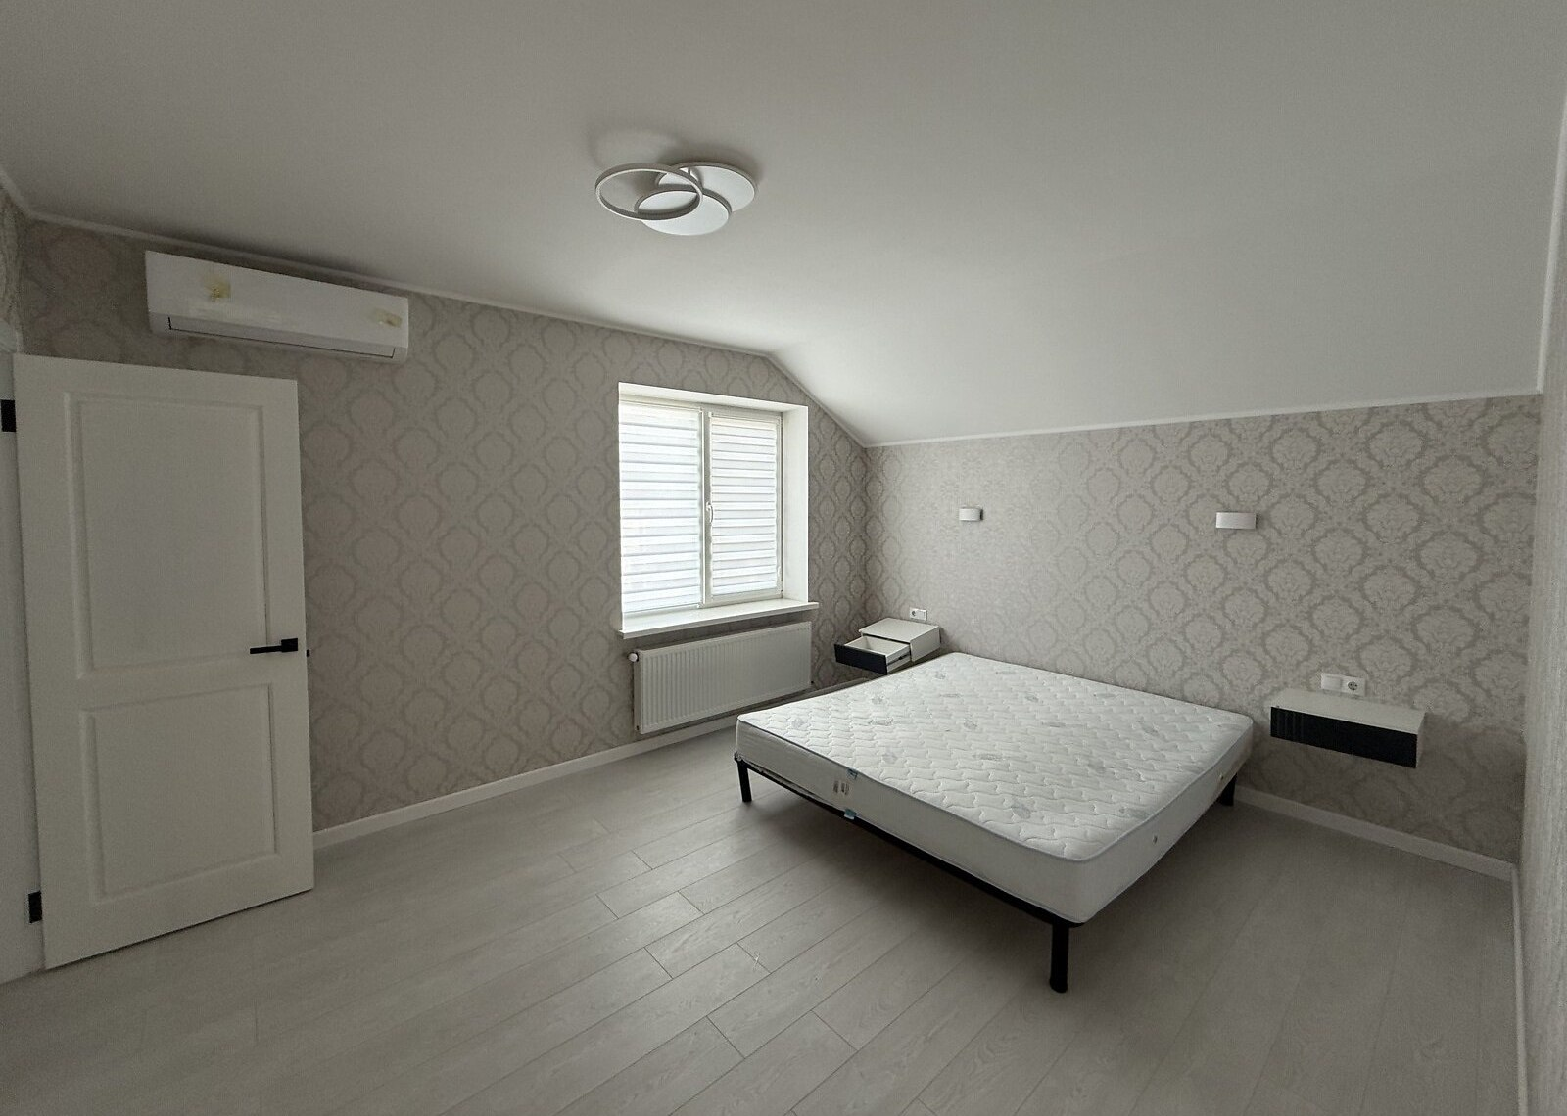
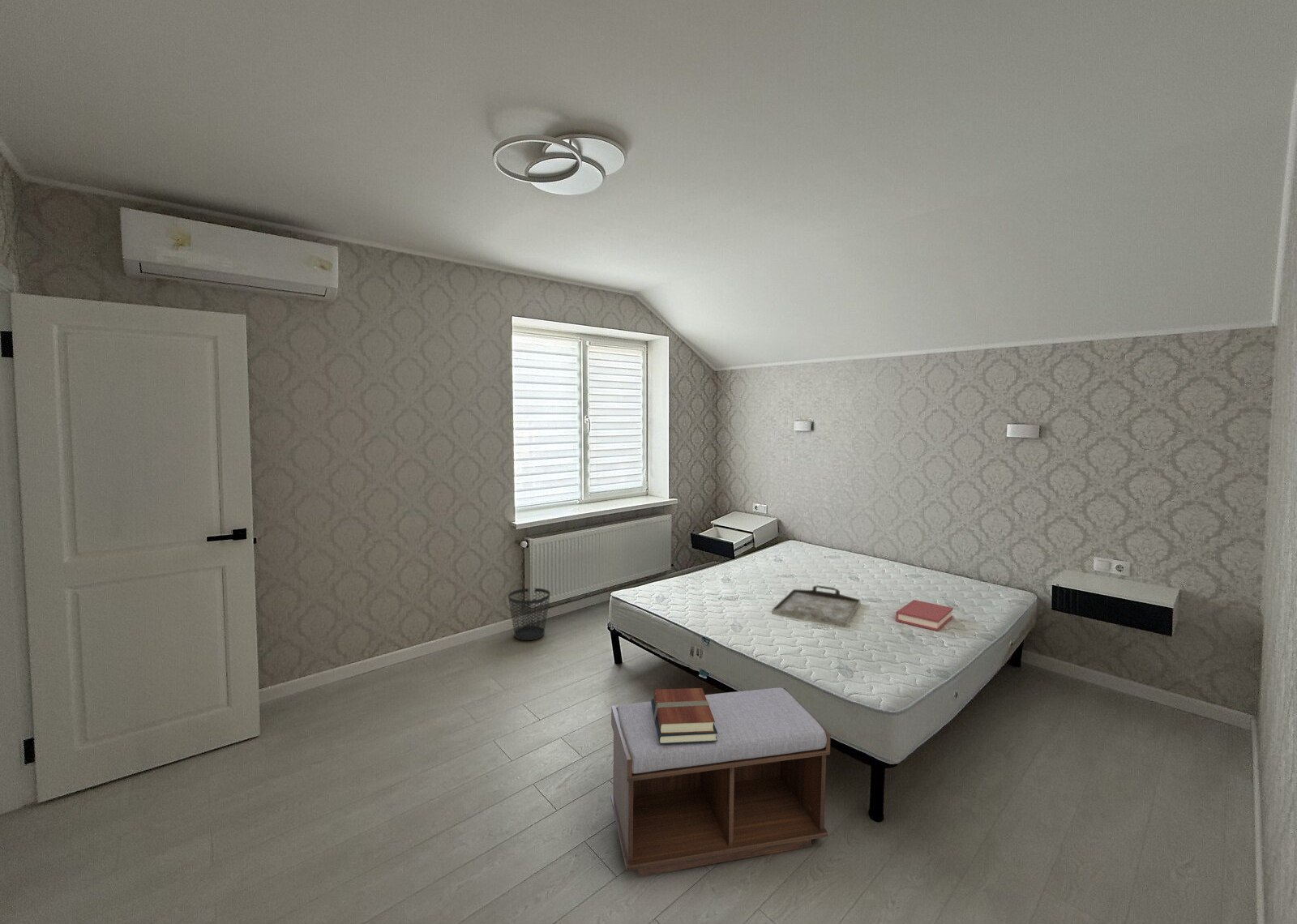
+ books (682, 713)
+ bench (715, 772)
+ wastebasket (529, 614)
+ serving tray (817, 602)
+ hardback book (924, 614)
